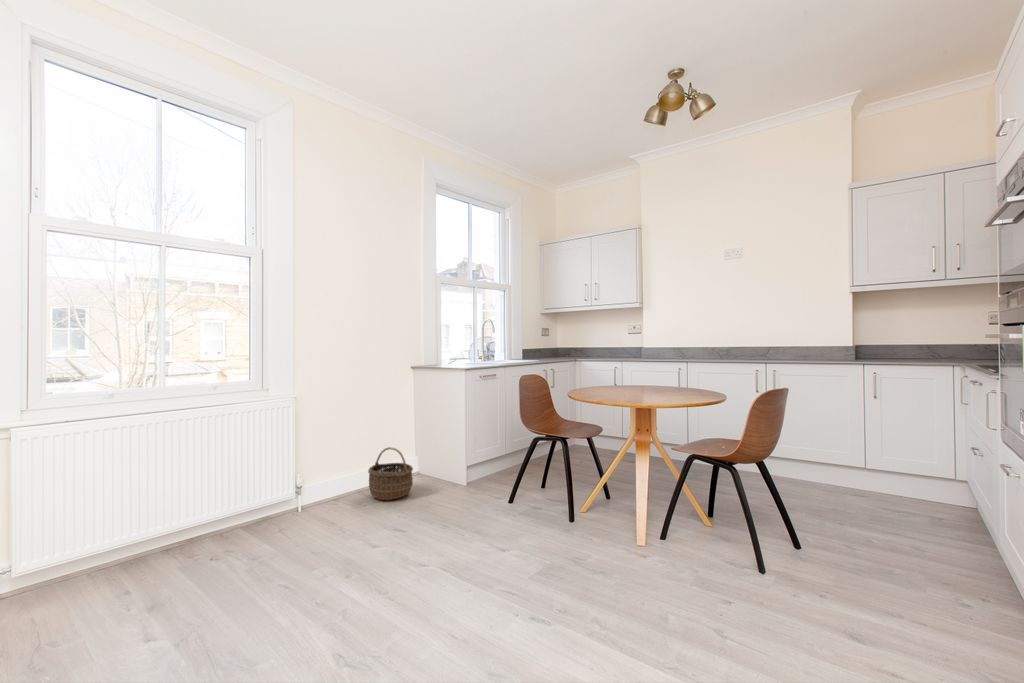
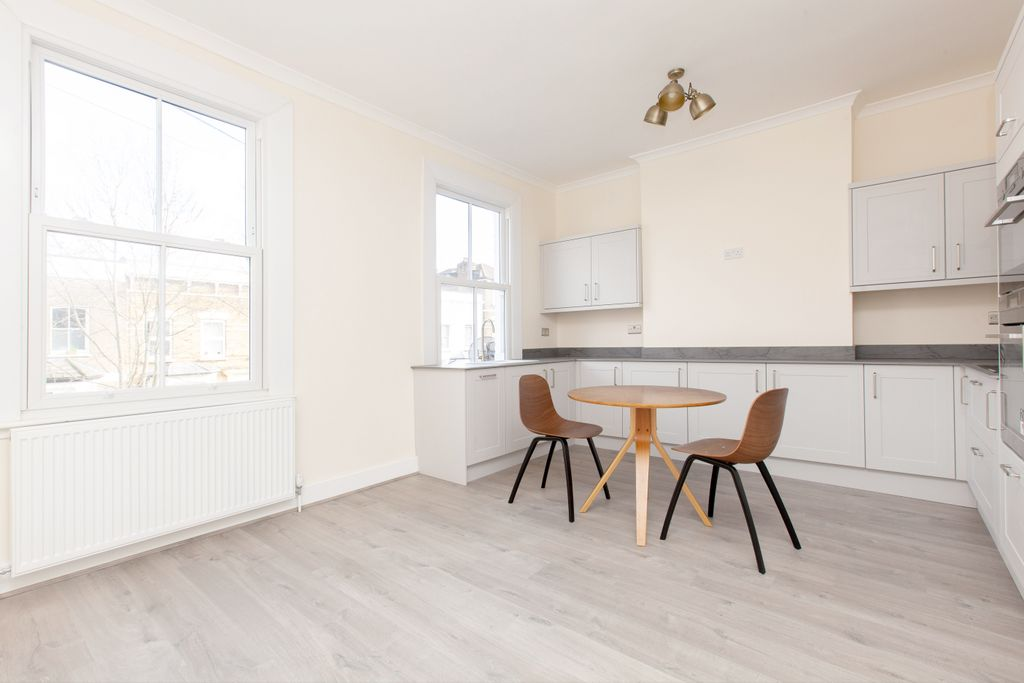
- wicker basket (390, 471)
